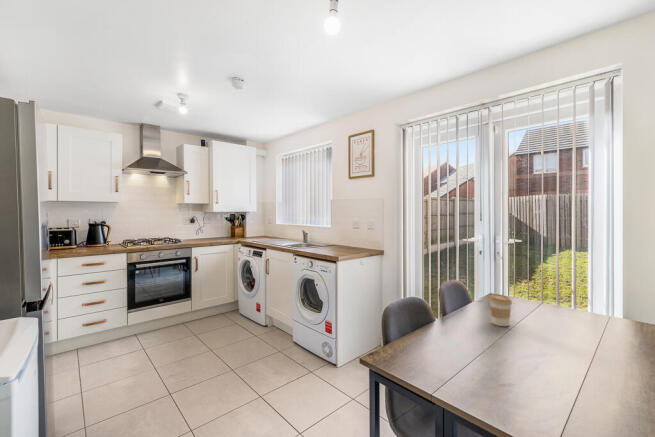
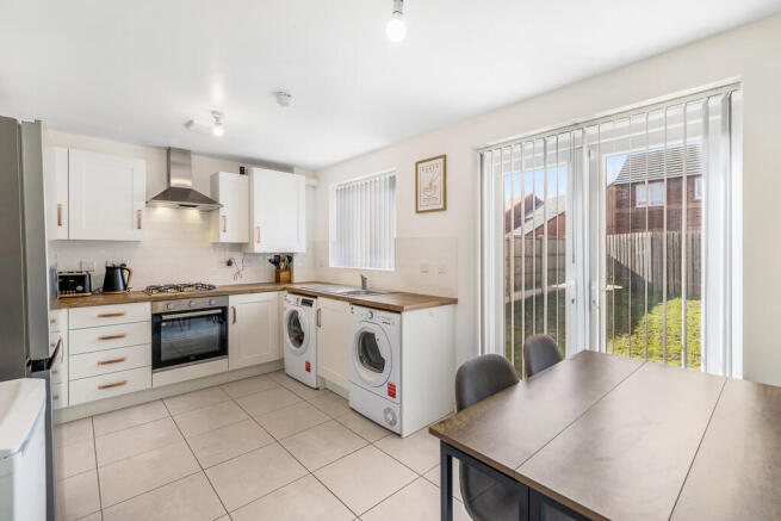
- coffee cup (500, 309)
